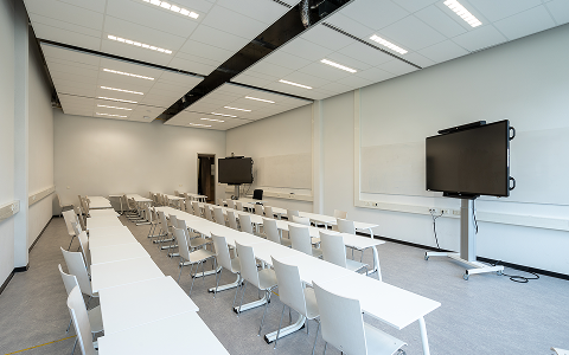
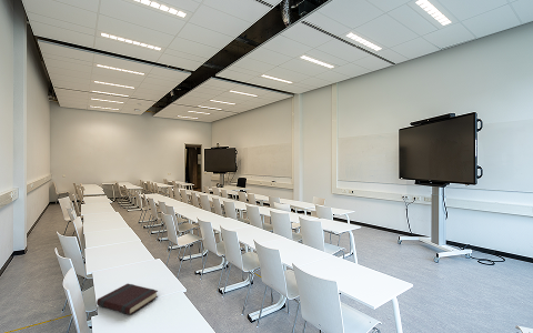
+ book (128, 297)
